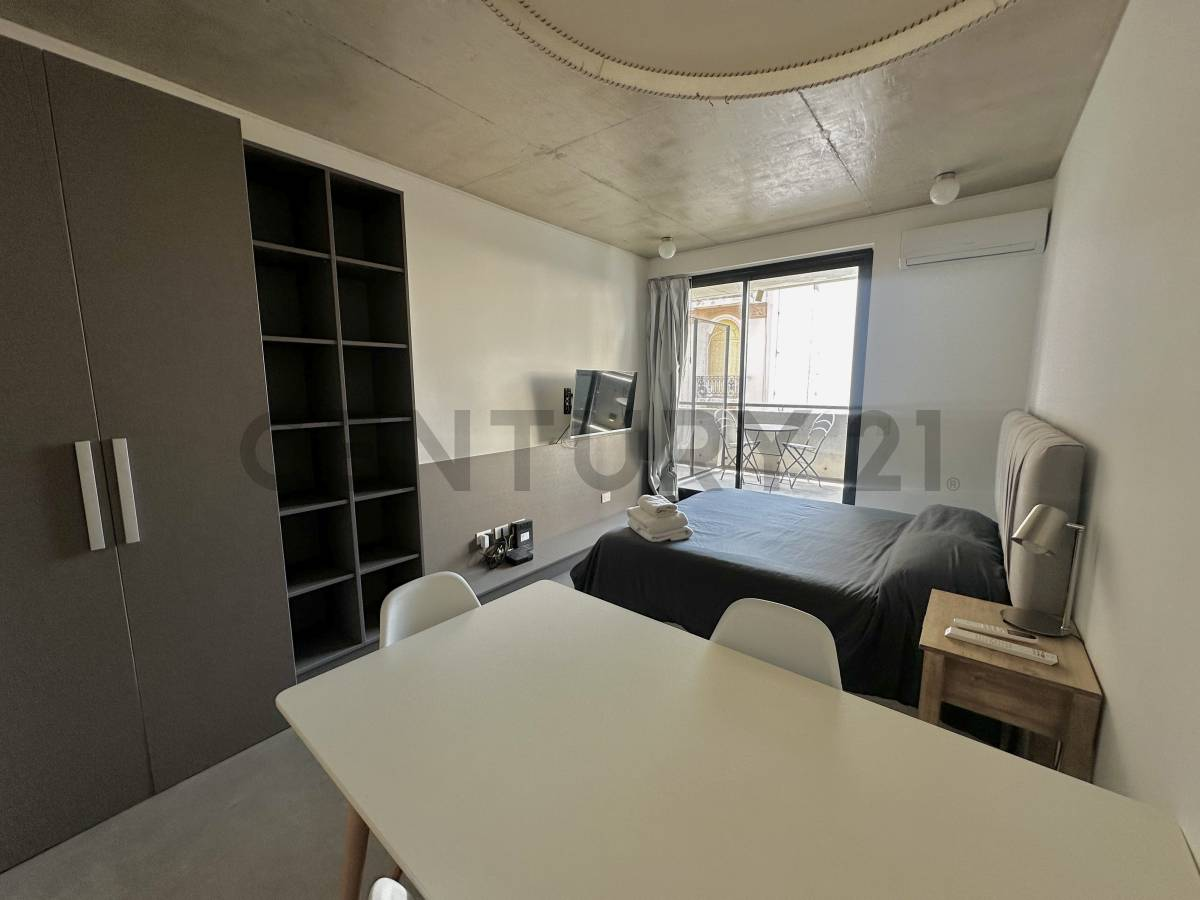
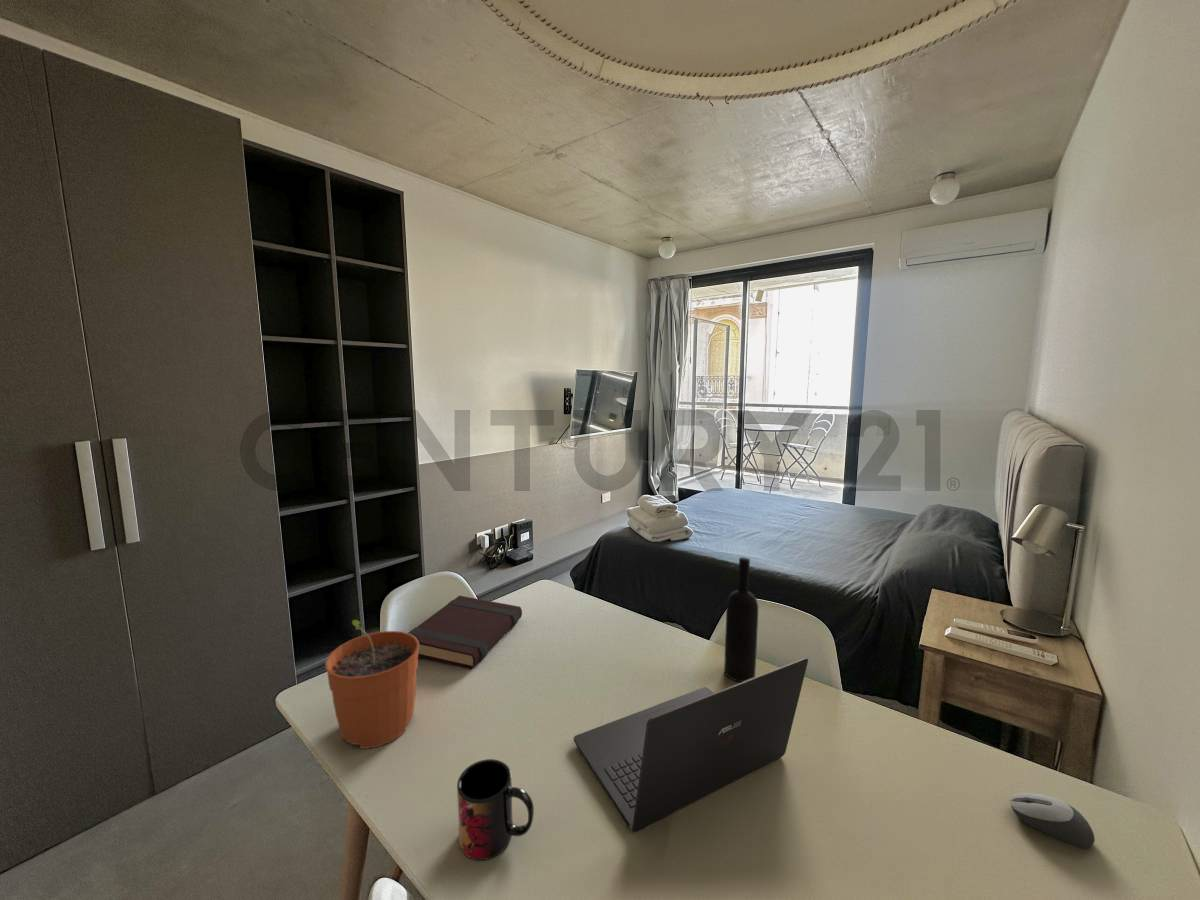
+ laptop (683, 701)
+ book (466, 628)
+ plant pot (374, 670)
+ wine bottle (741, 617)
+ mug (496, 808)
+ computer mouse (1050, 814)
